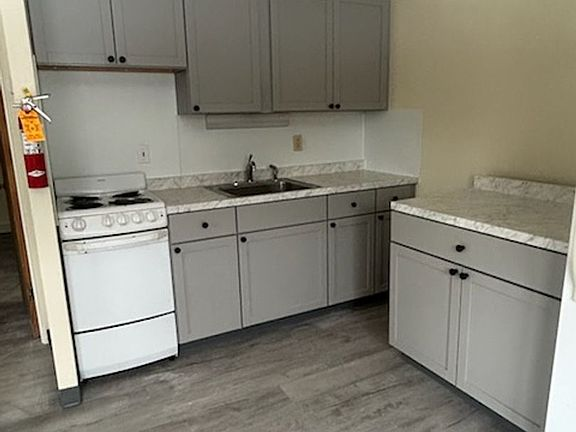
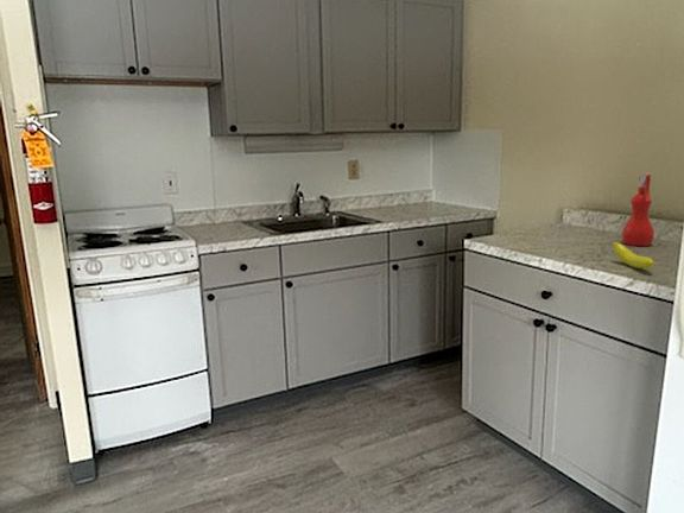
+ spray bottle (641, 209)
+ banana (634, 256)
